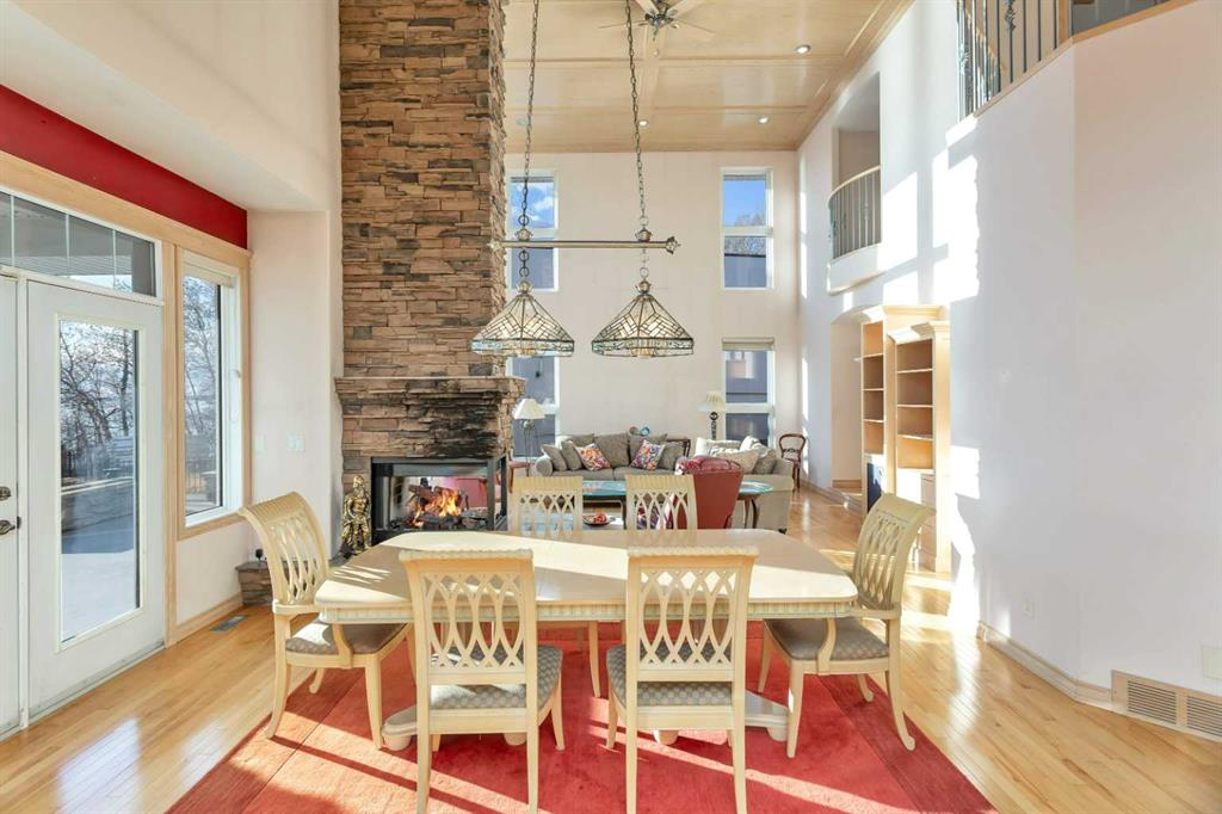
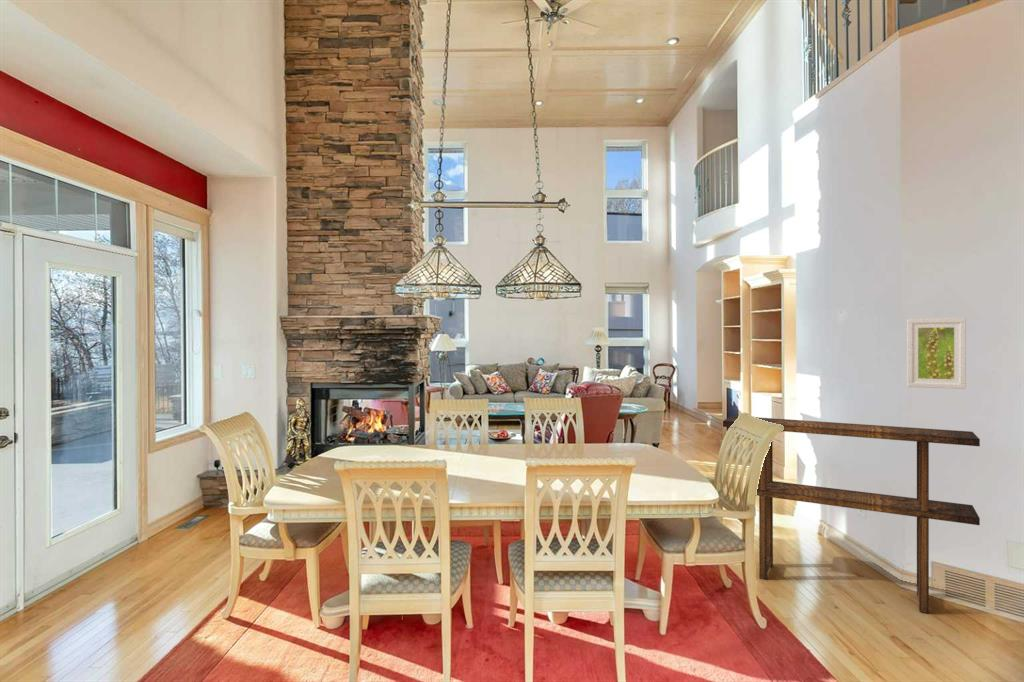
+ console table (839, 506)
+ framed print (935, 353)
